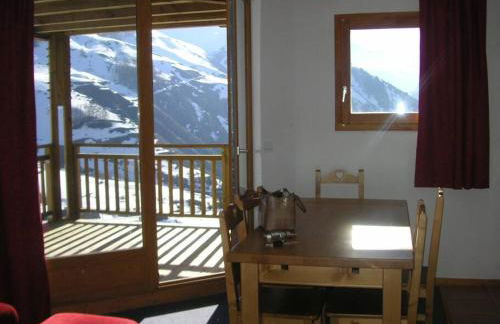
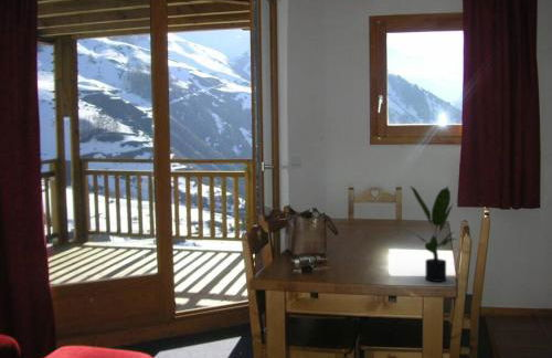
+ potted plant (433, 232)
